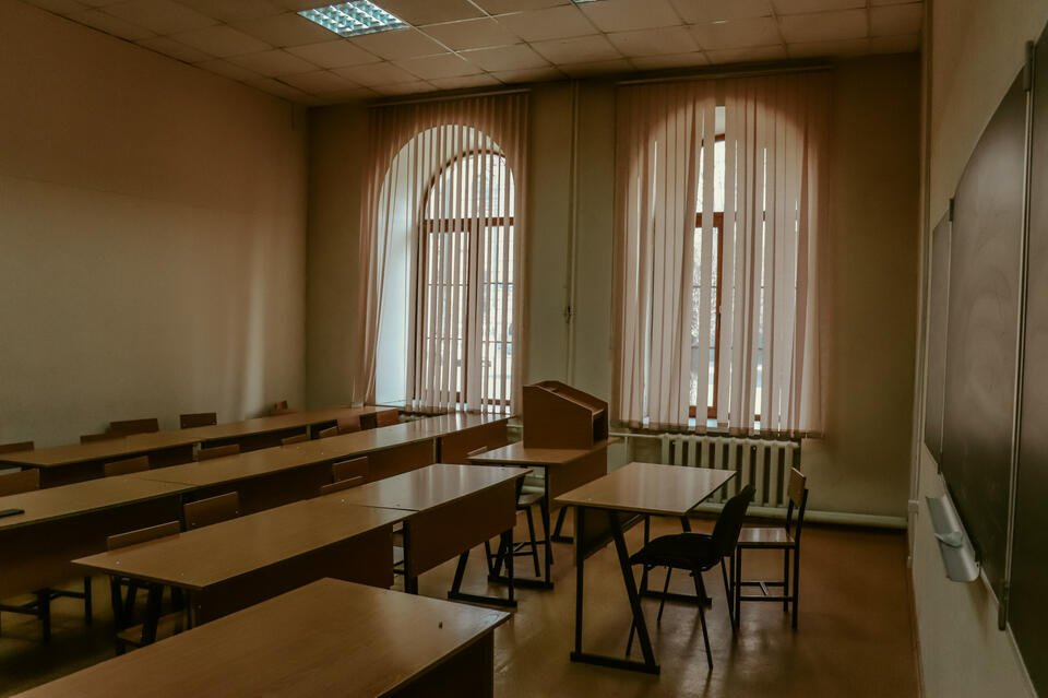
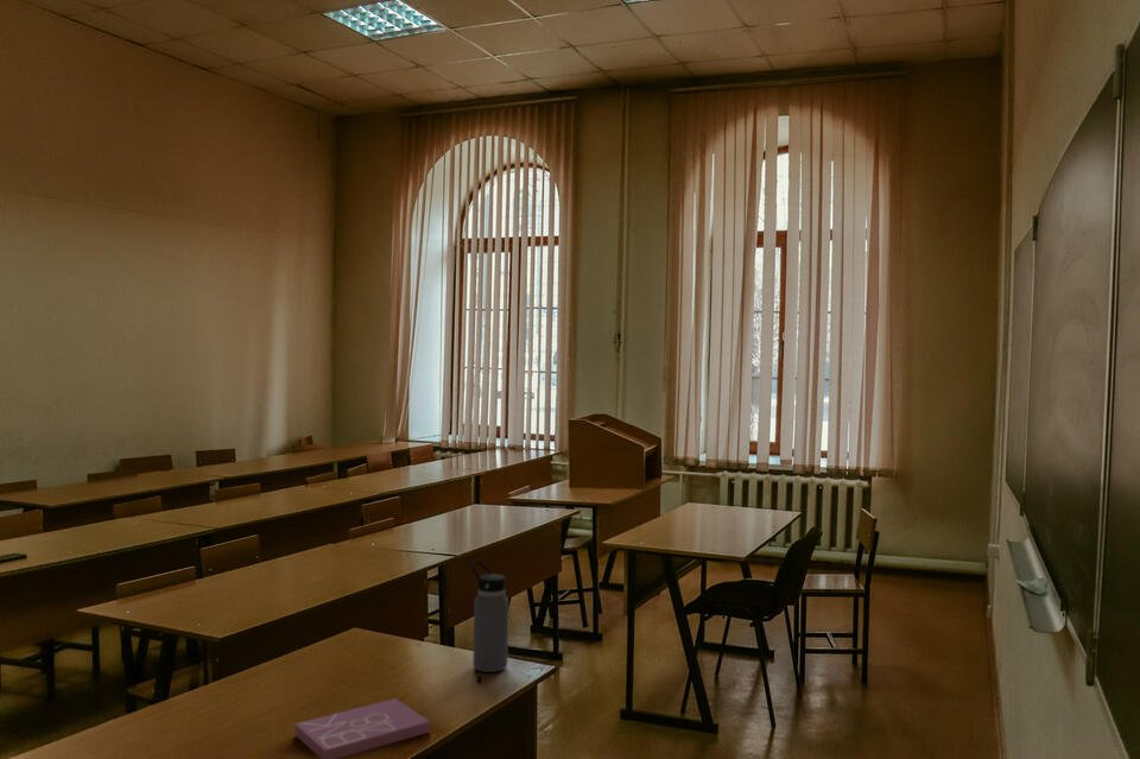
+ book (362, 727)
+ water bottle (489, 614)
